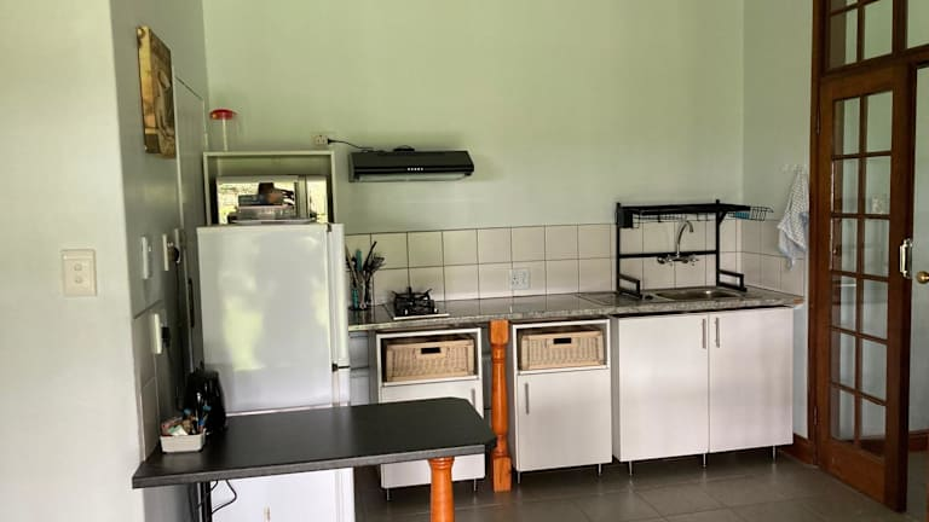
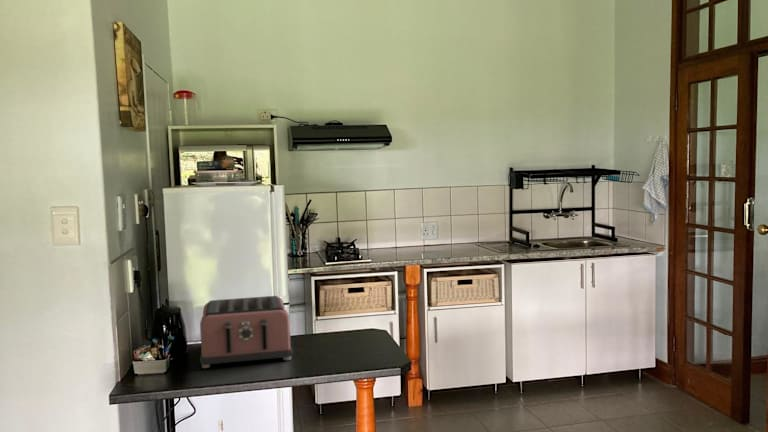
+ toaster (245, 329)
